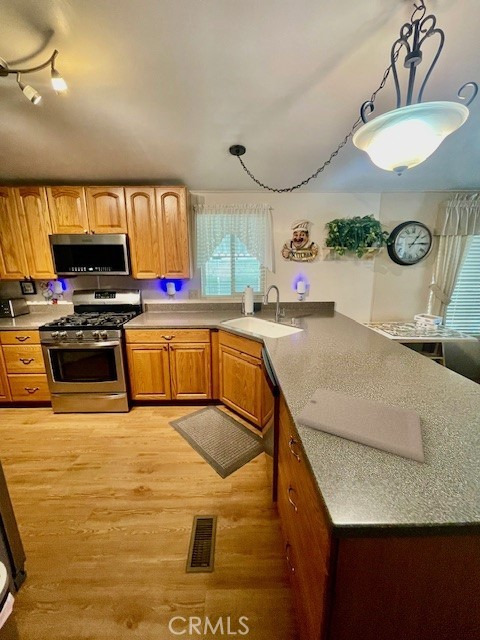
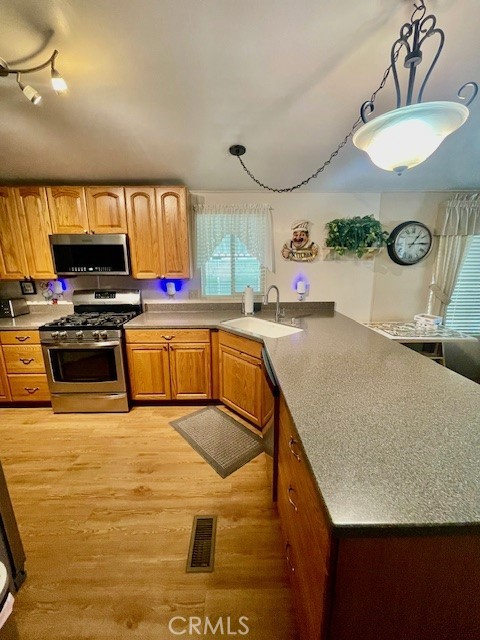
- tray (358, 416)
